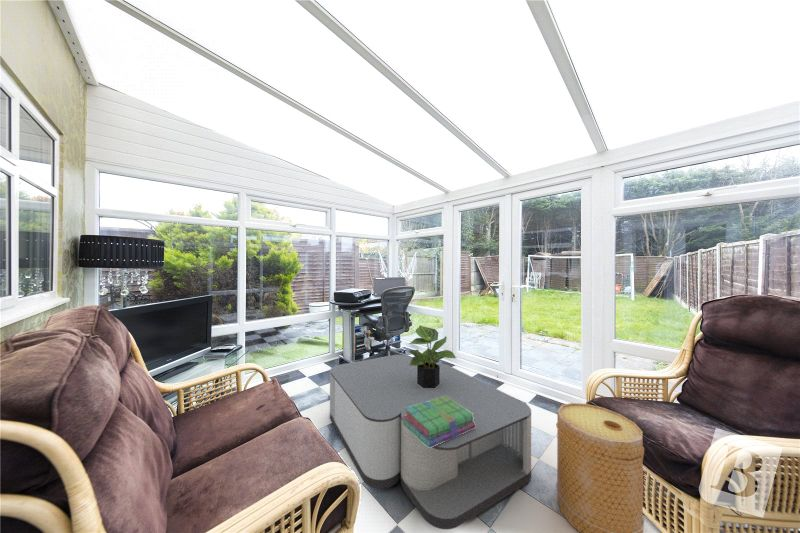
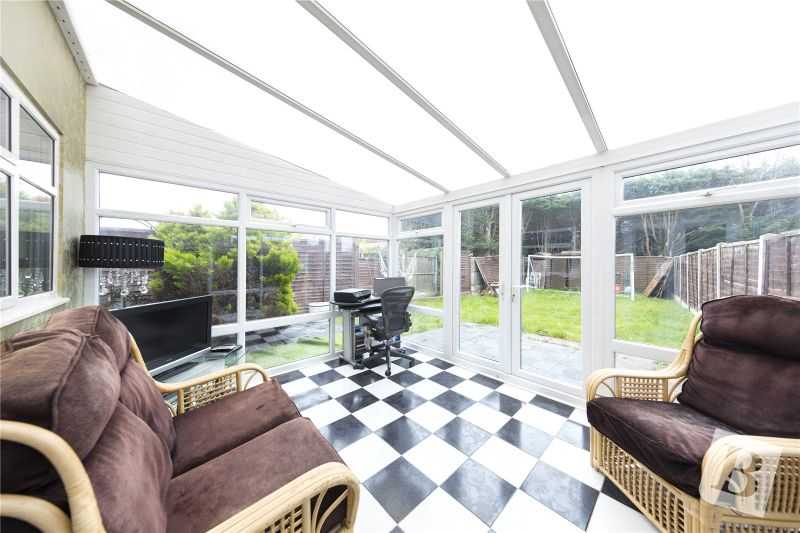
- potted plant (431, 356)
- basket (597, 467)
- stack of books (438, 418)
- coffee table (412, 405)
